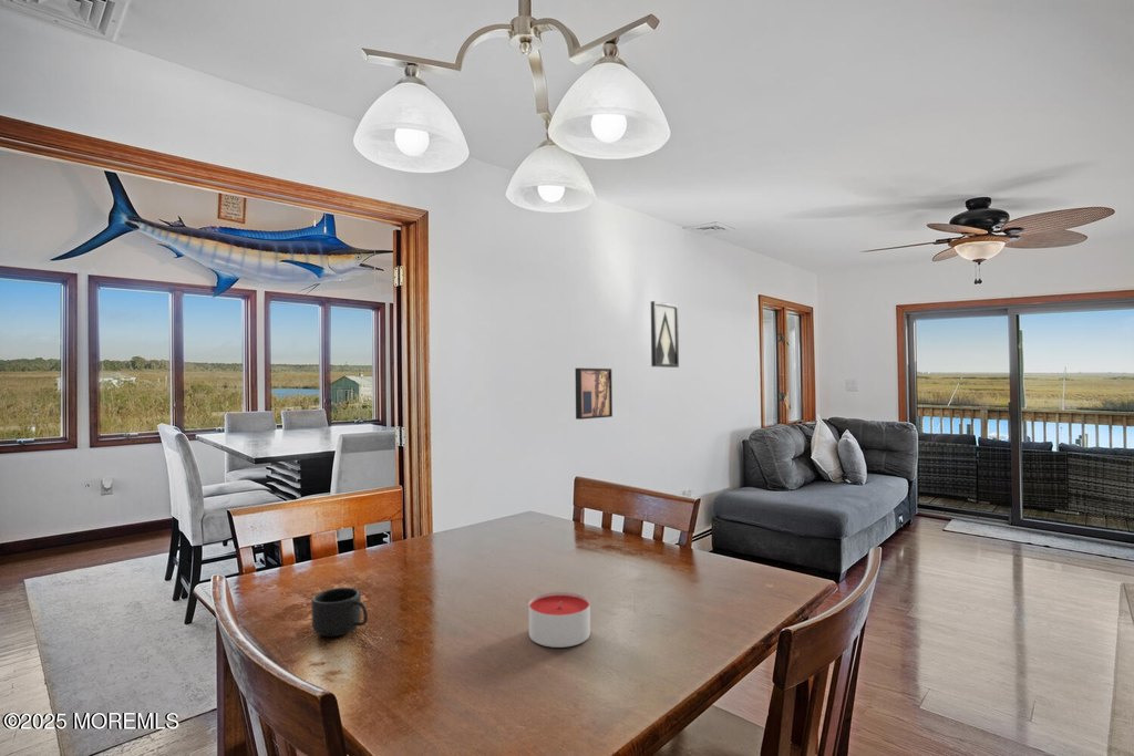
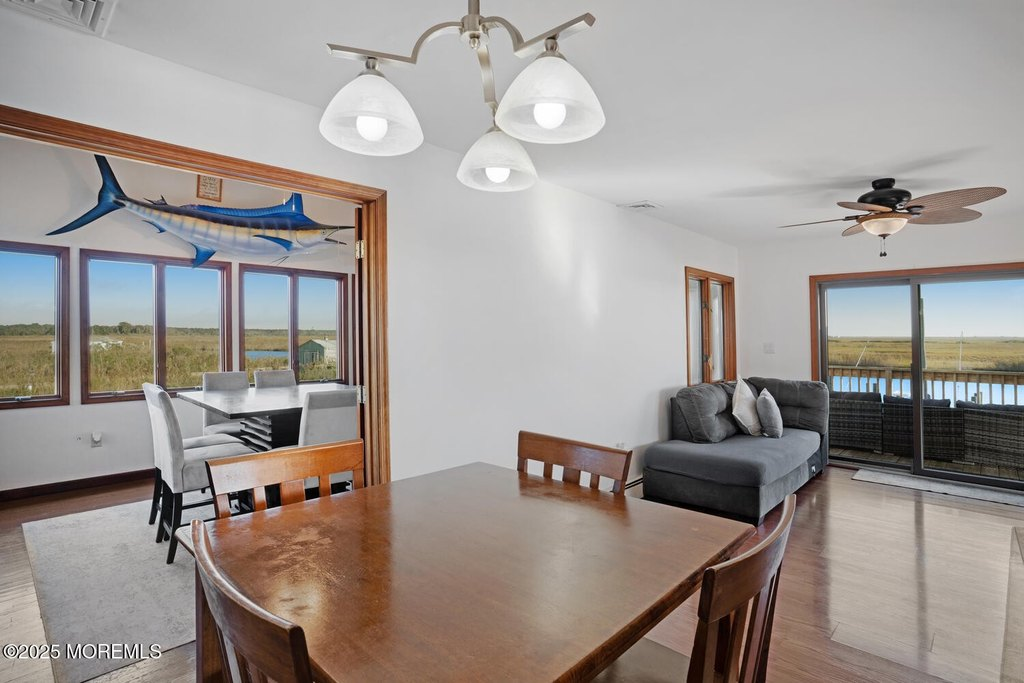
- wall art (594, 393)
- wall art (664, 334)
- candle (559, 617)
- mug (342, 613)
